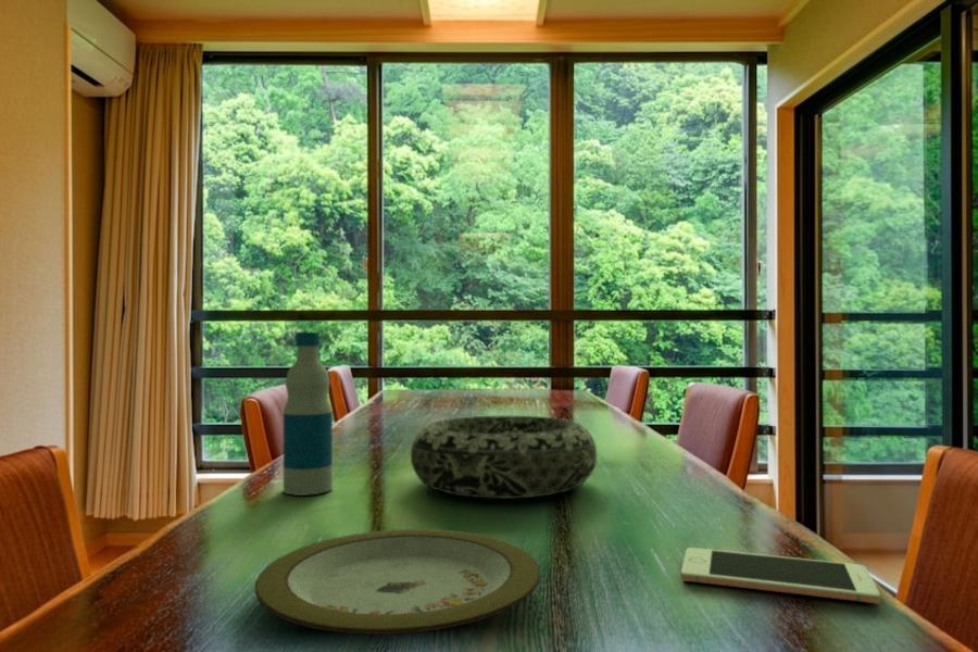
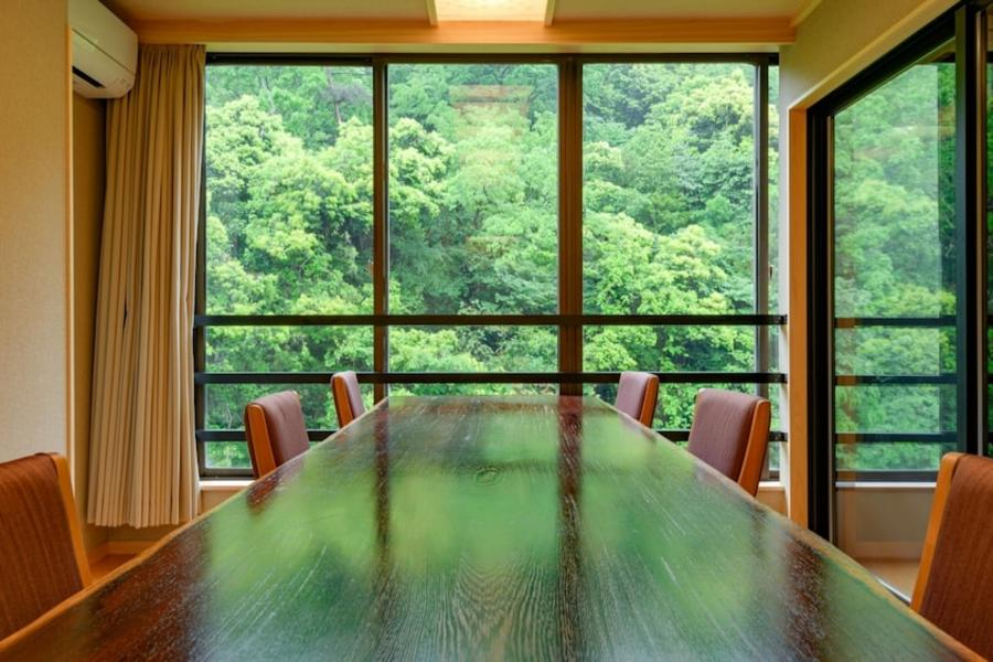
- plate (401, 580)
- bottle (308, 411)
- decorative bowl (503, 453)
- cell phone (774, 573)
